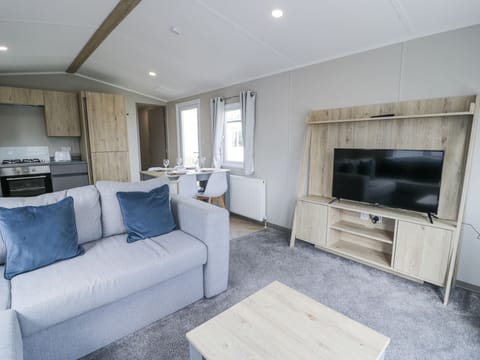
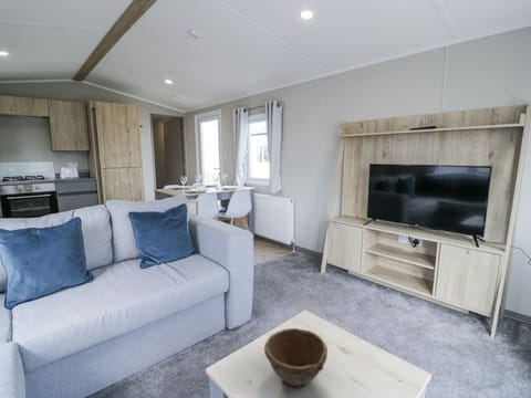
+ bowl (294, 360)
